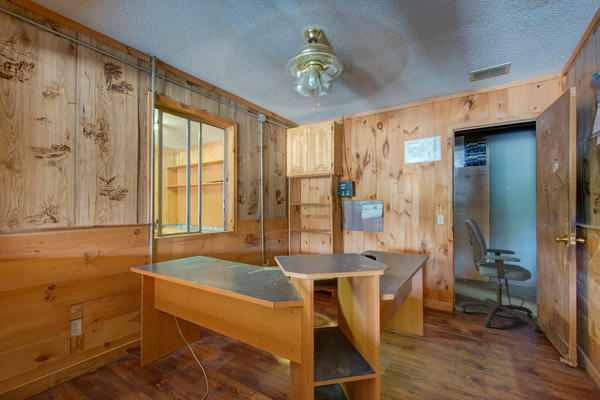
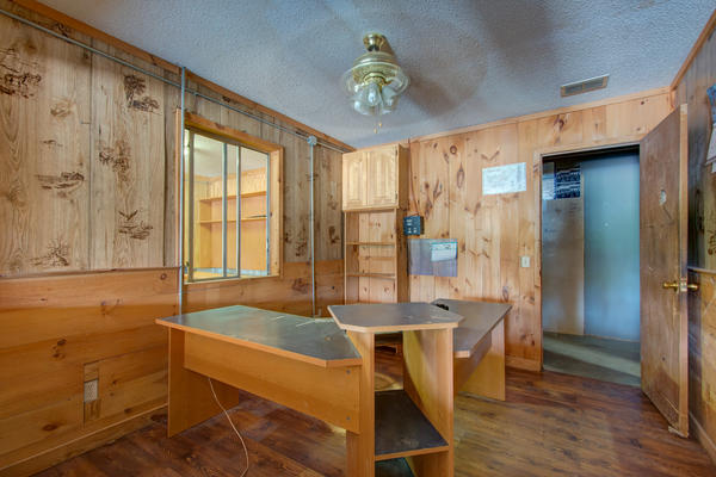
- office chair (495, 268)
